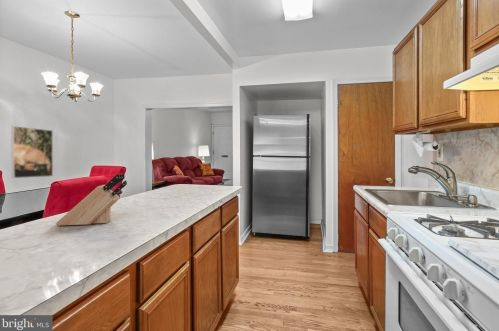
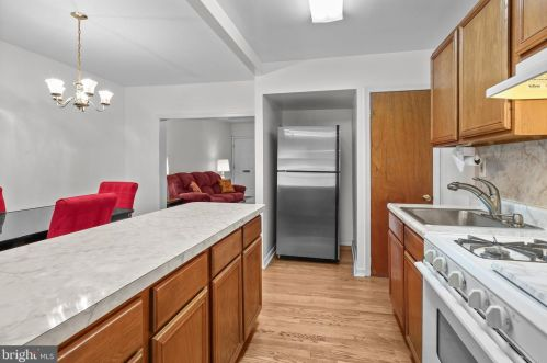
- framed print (33, 152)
- knife block (94, 197)
